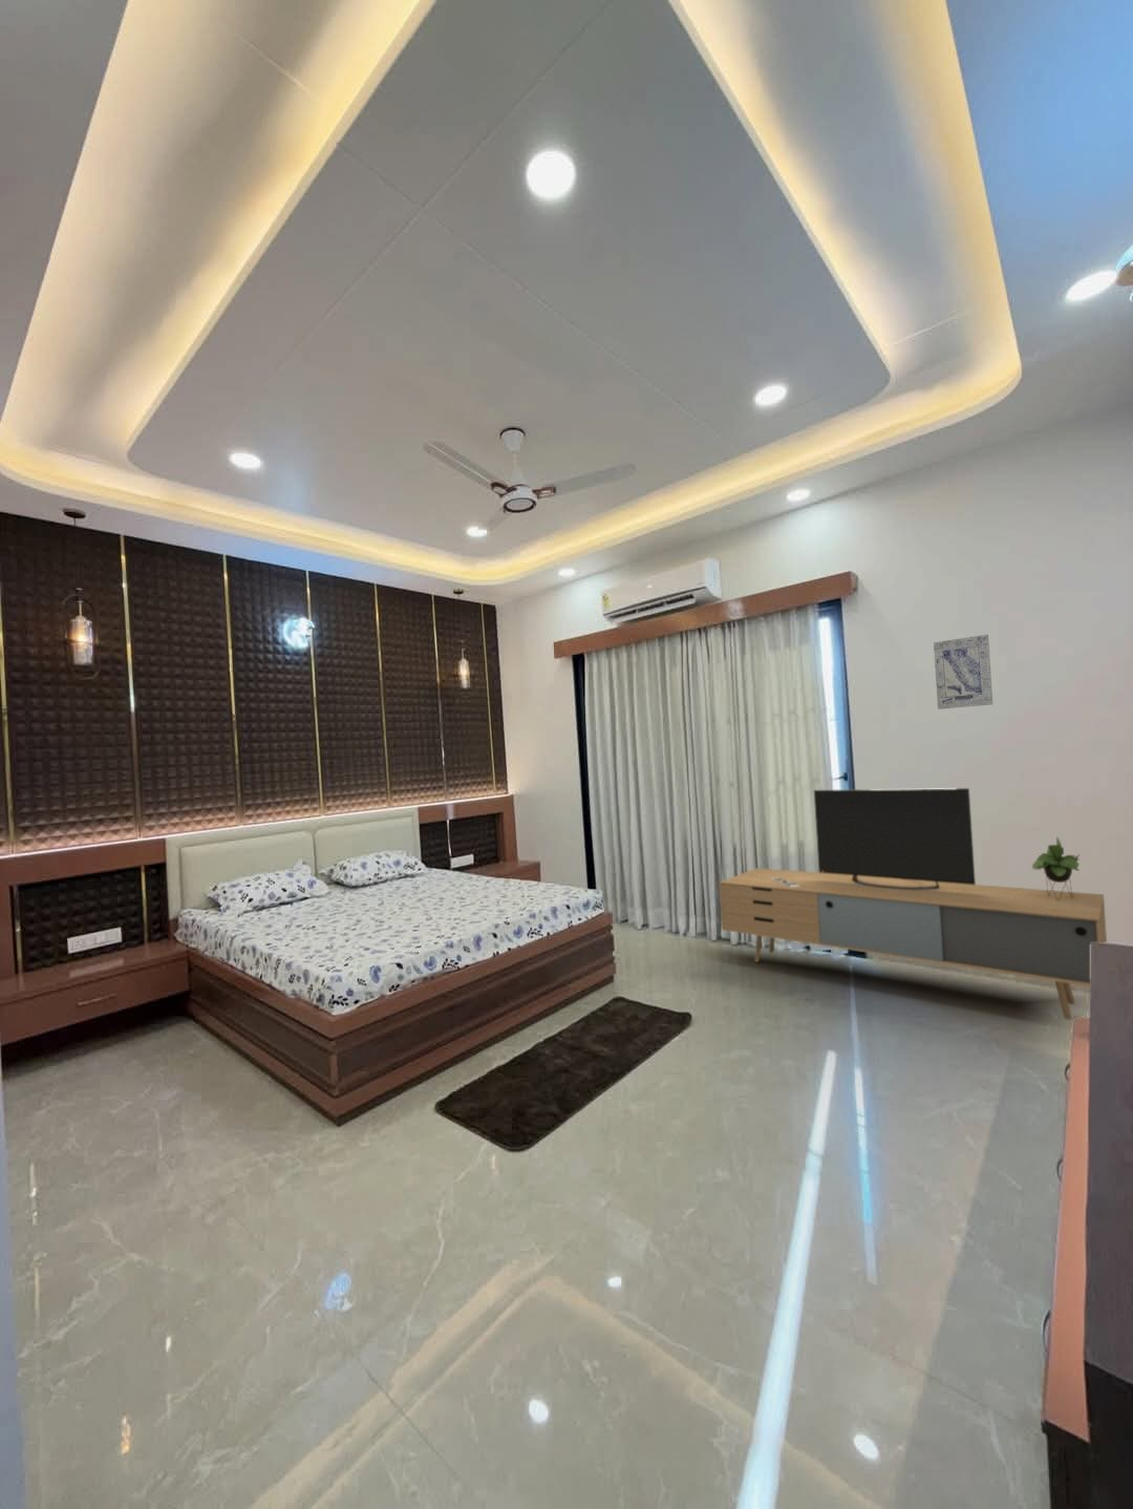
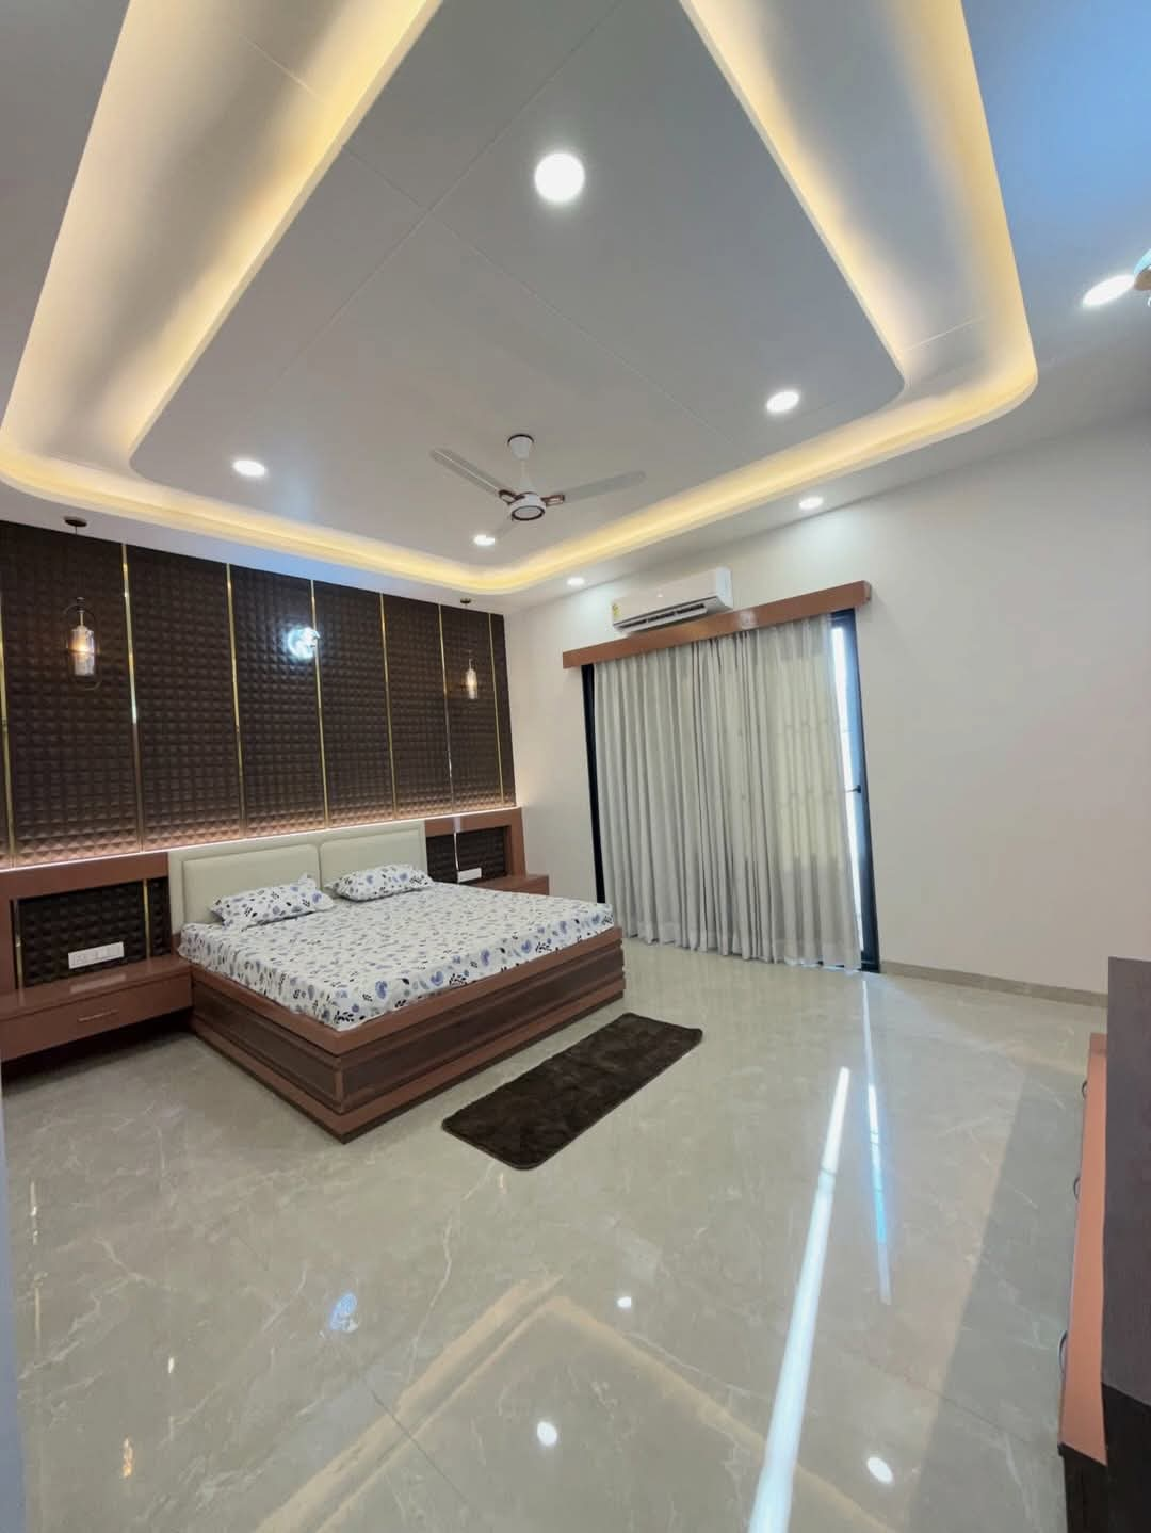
- media console (889, 883)
- wall art (962, 672)
